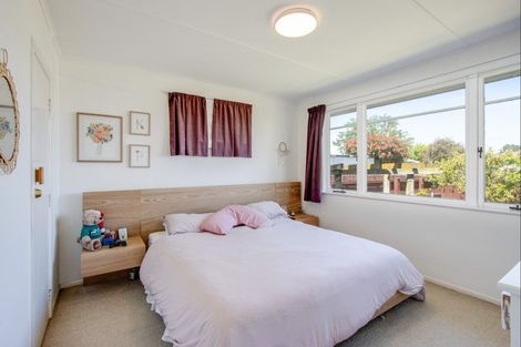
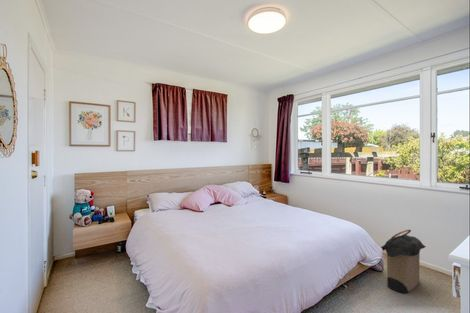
+ laundry hamper (402, 254)
